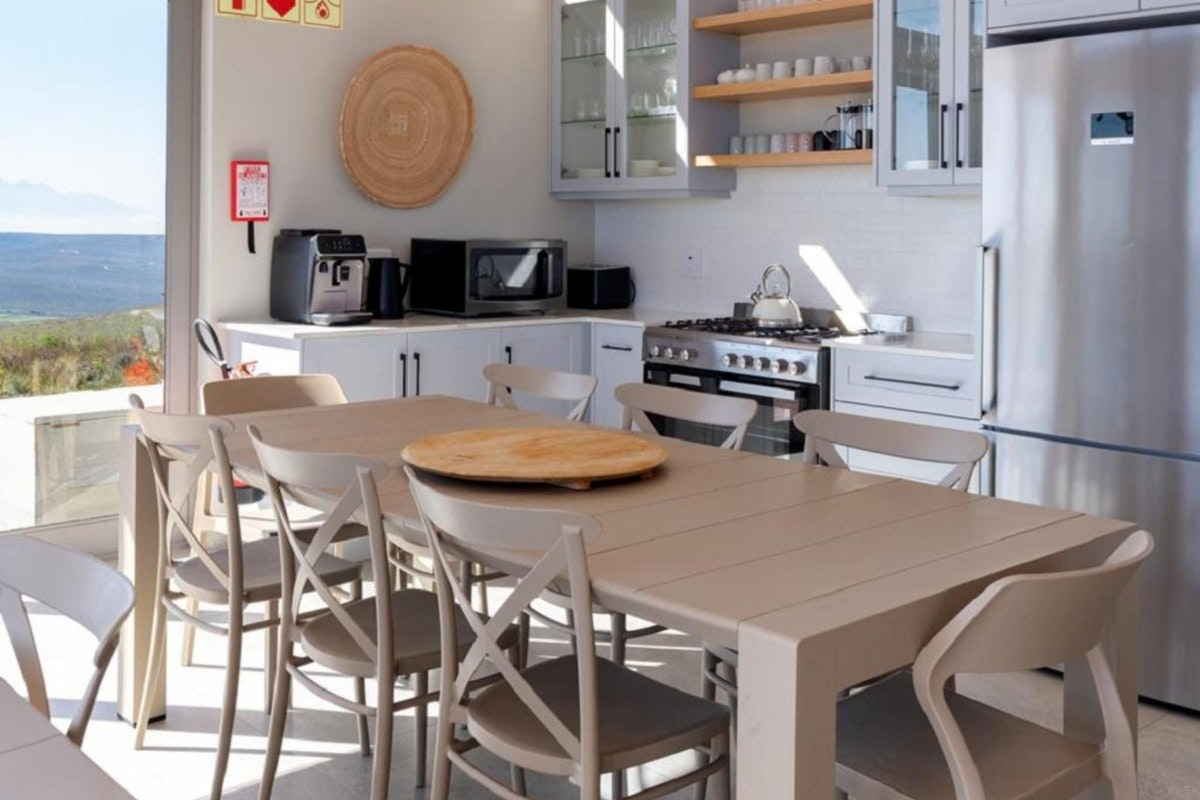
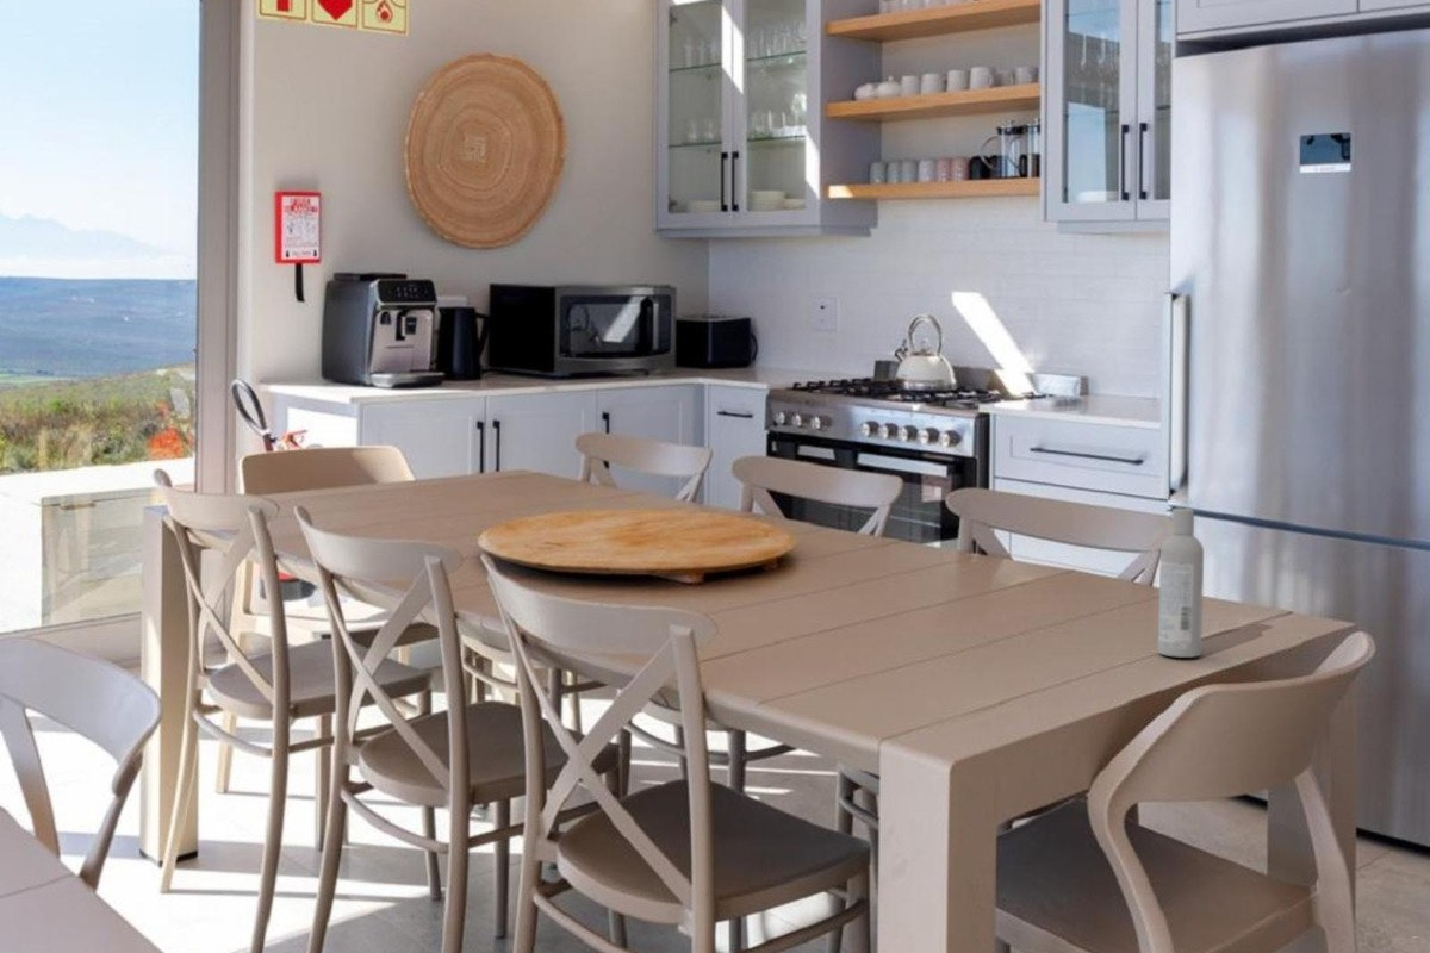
+ bottle (1181, 581)
